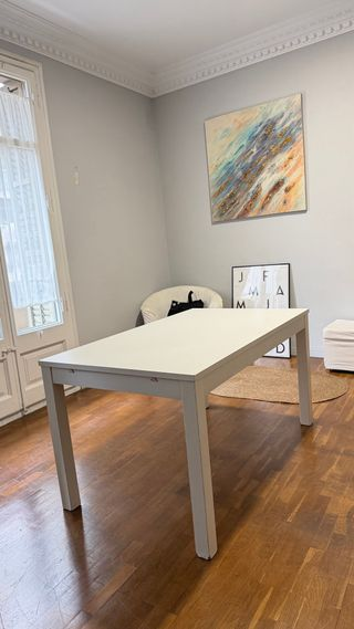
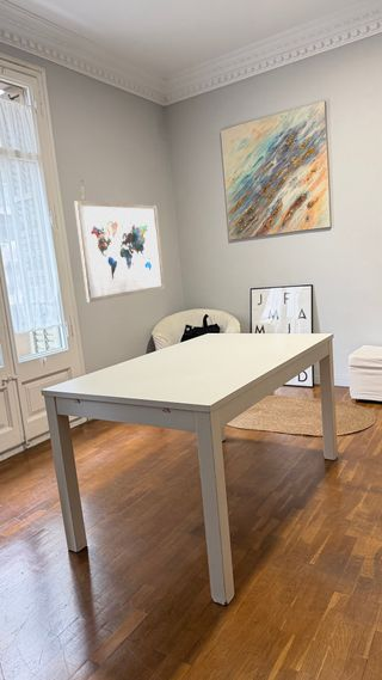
+ wall art (124, 250)
